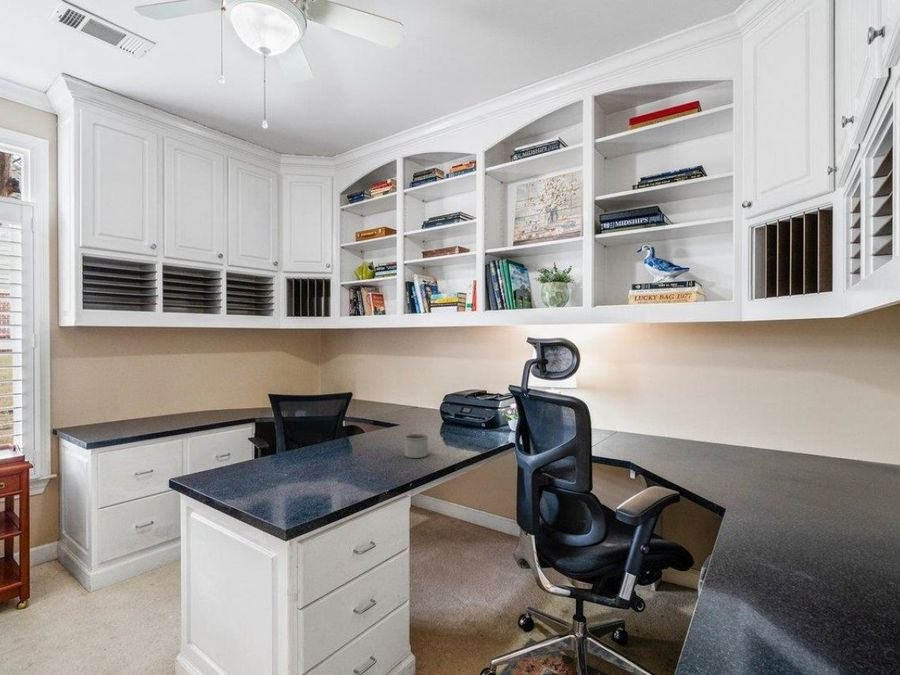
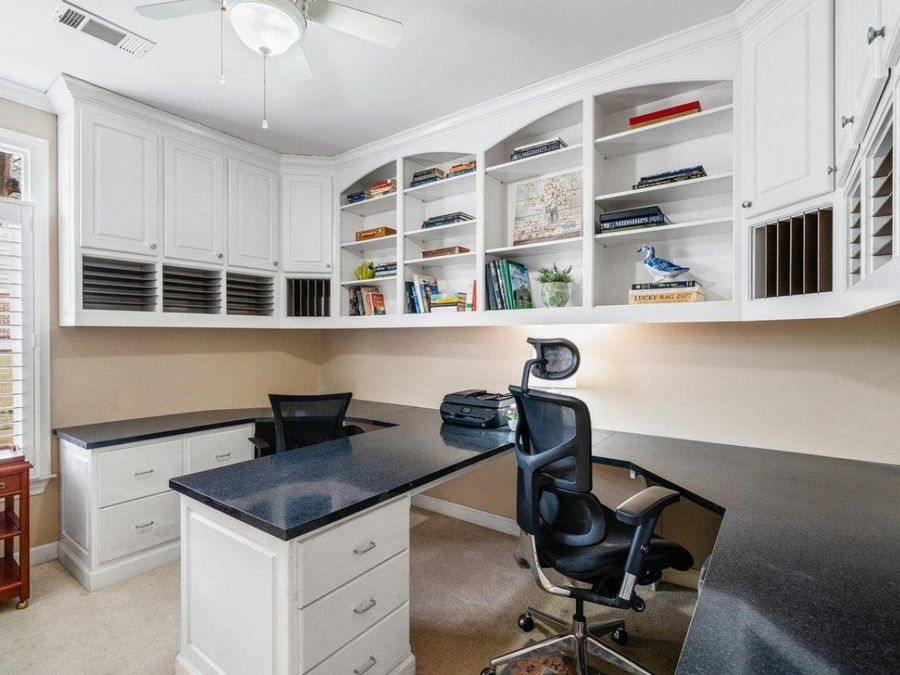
- mug (415, 444)
